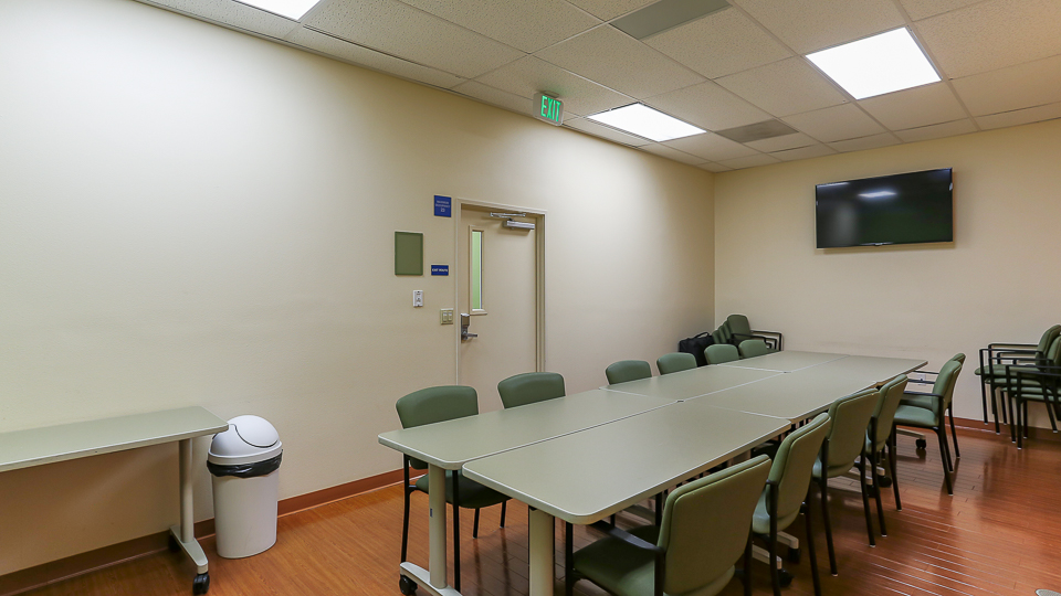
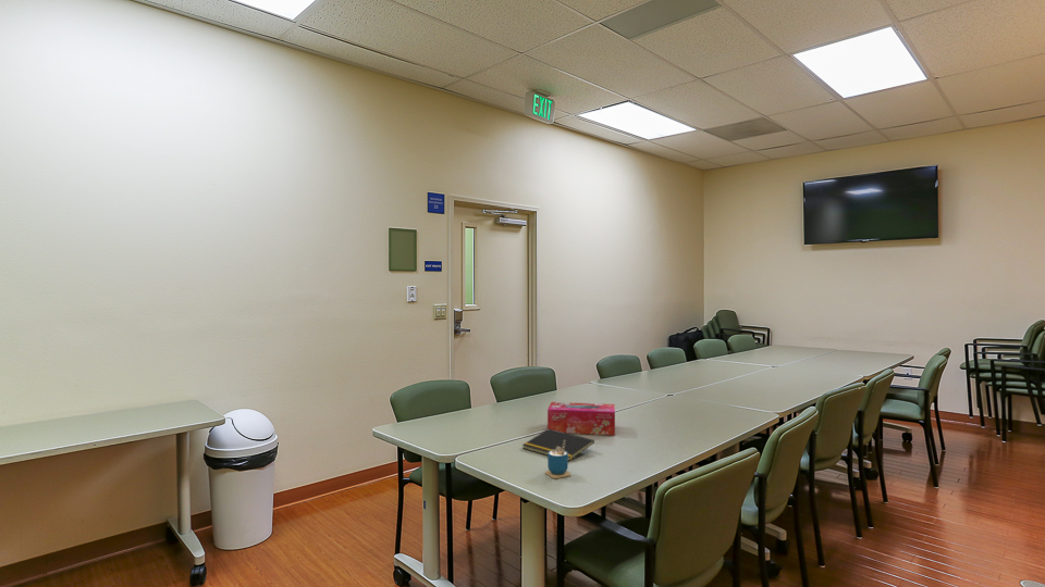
+ cup (557, 455)
+ notepad (557, 444)
+ tissue box (581, 417)
